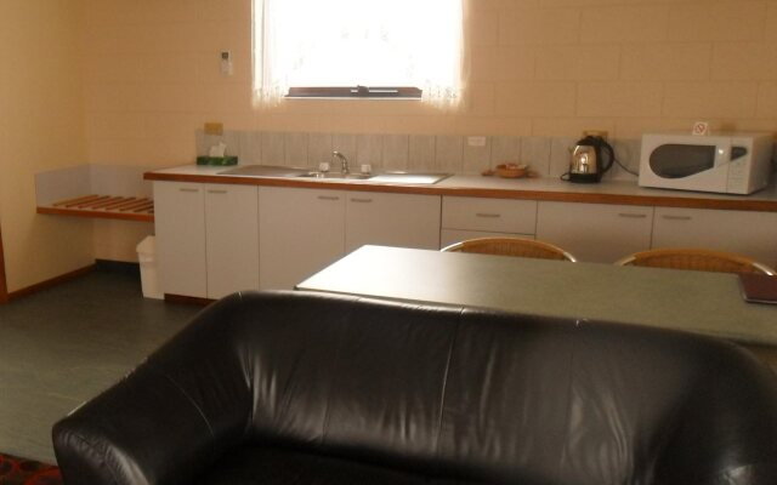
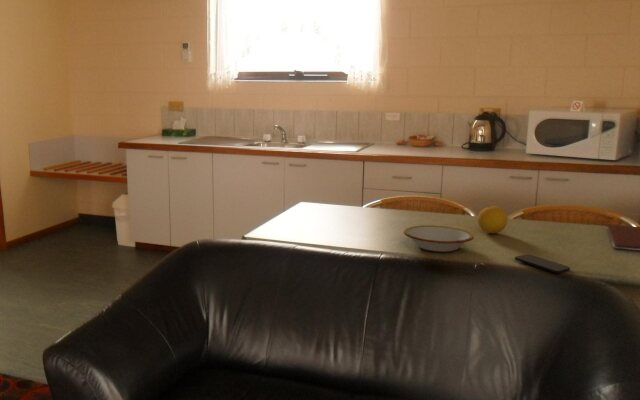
+ bowl (438, 240)
+ smartphone (541, 263)
+ fruit (492, 219)
